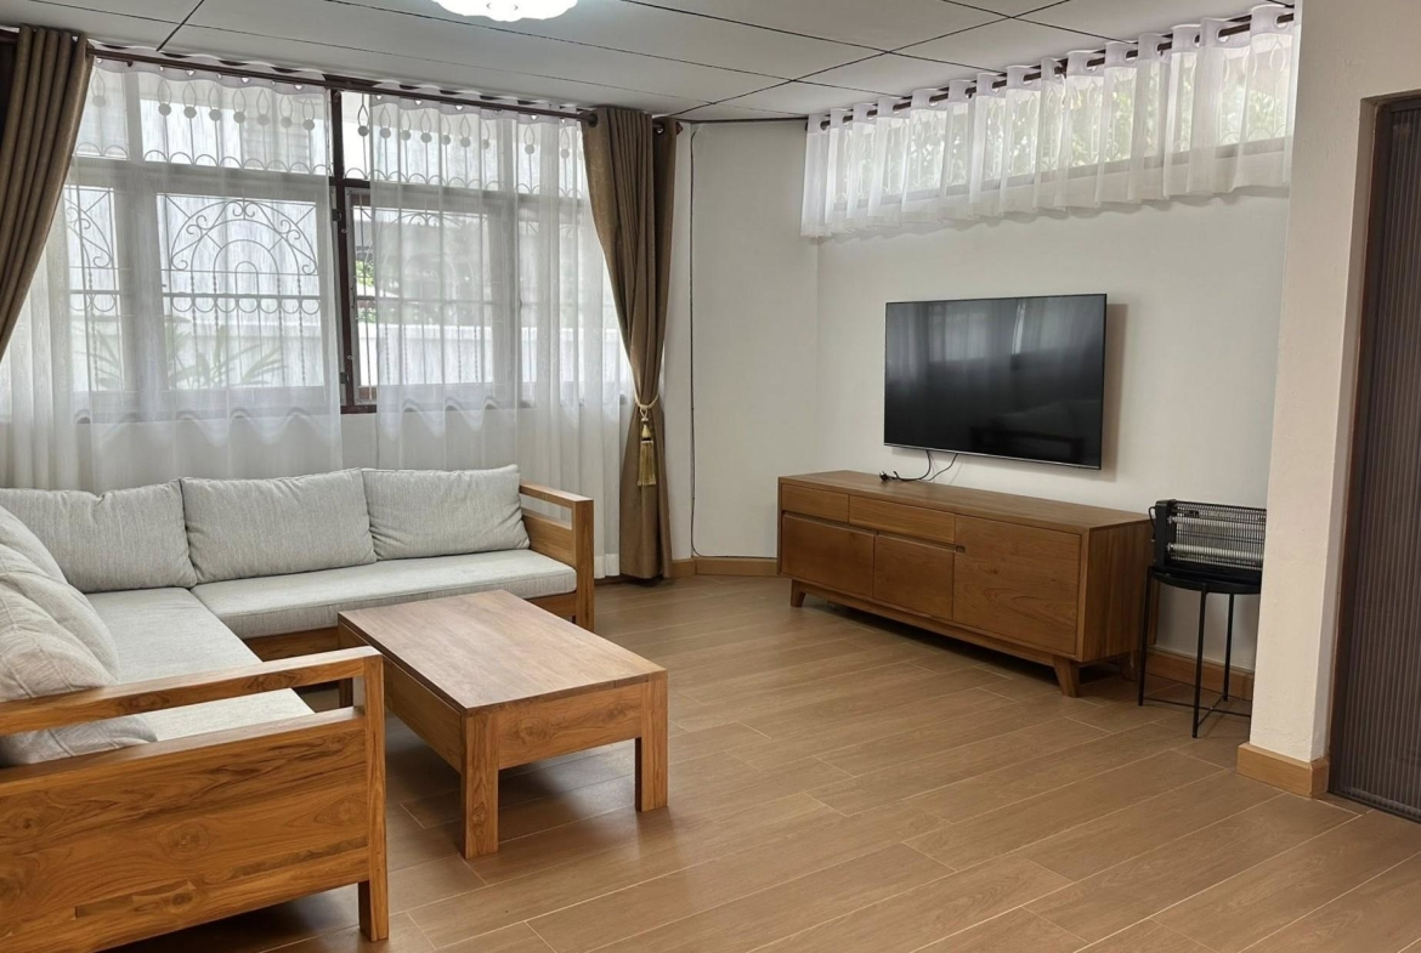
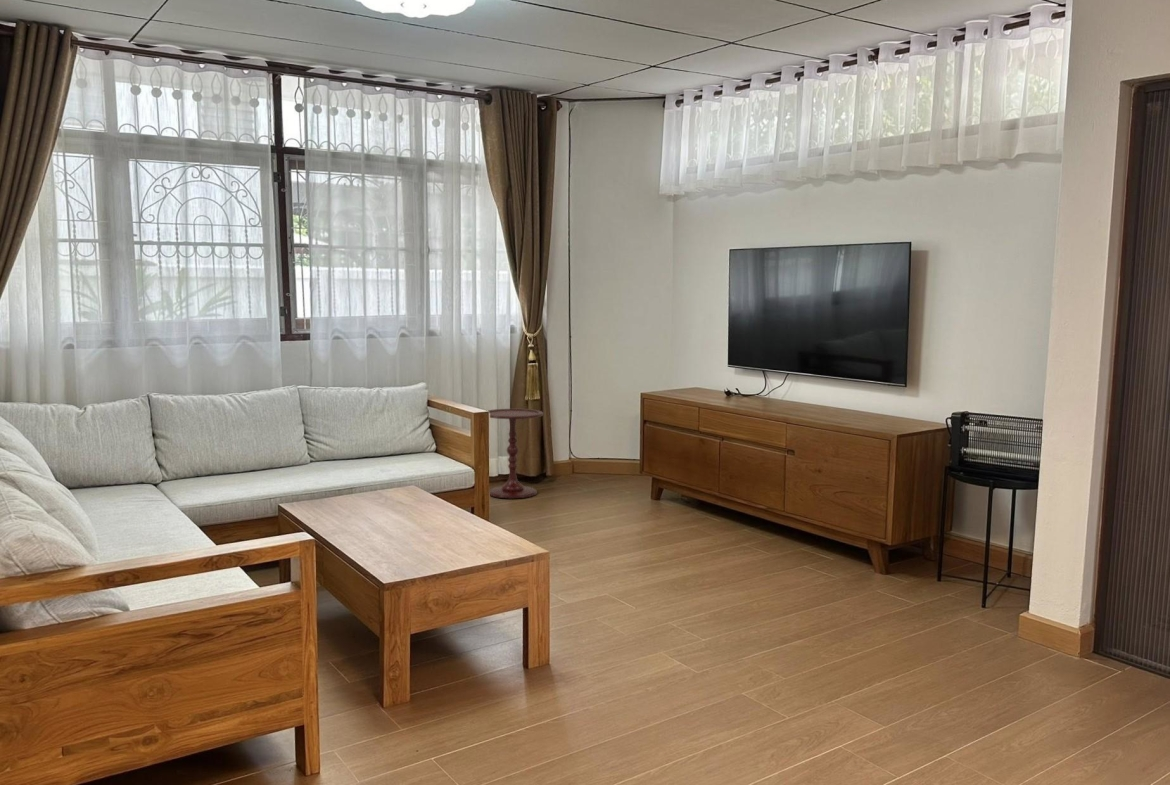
+ side table (512, 452)
